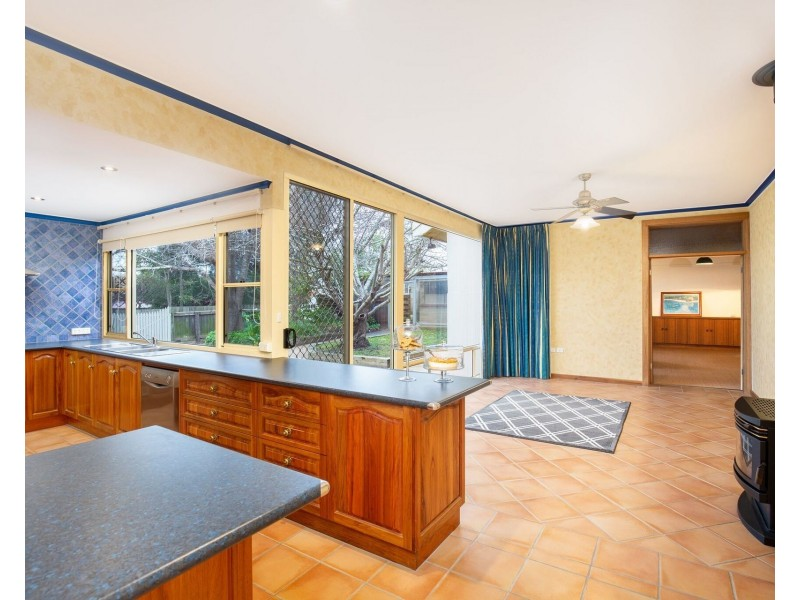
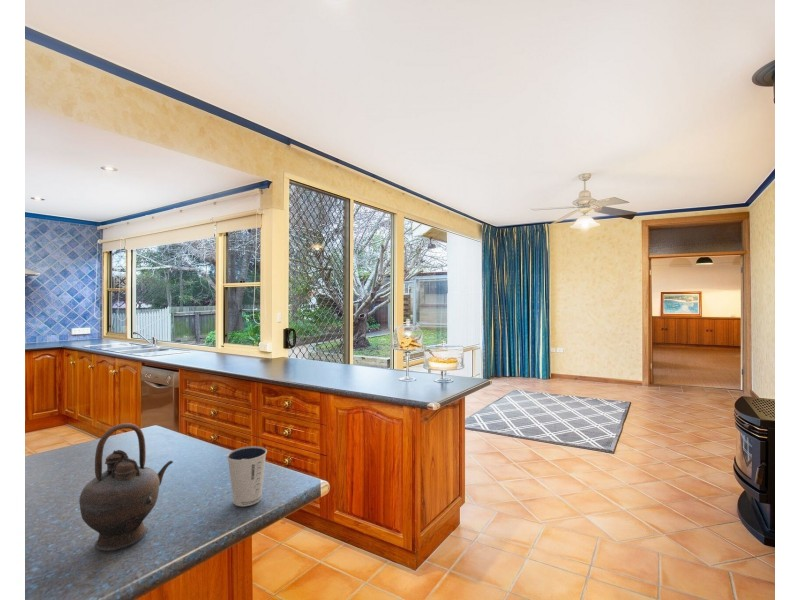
+ dixie cup (247, 476)
+ teapot (130, 479)
